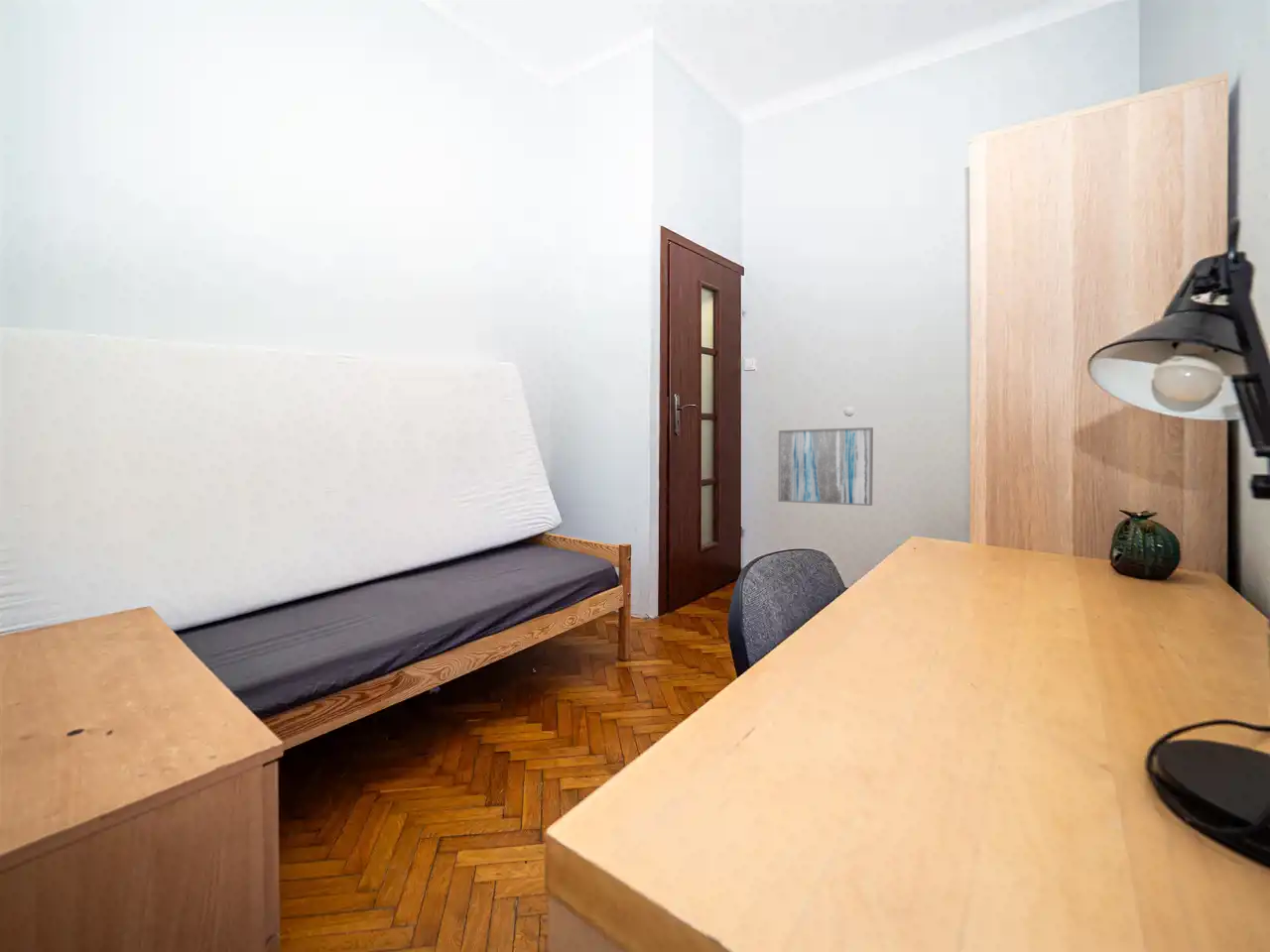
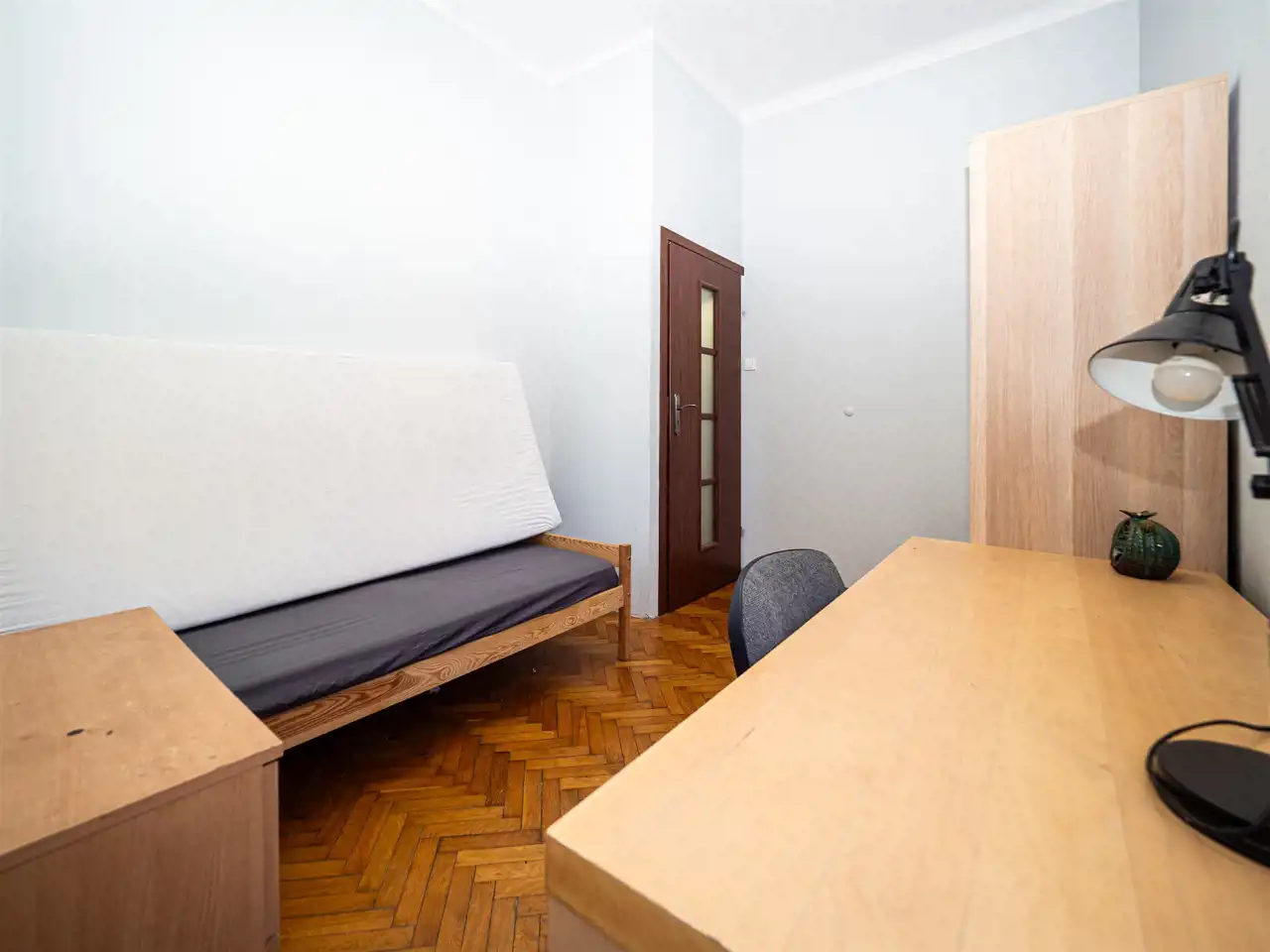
- wall art (824, 466)
